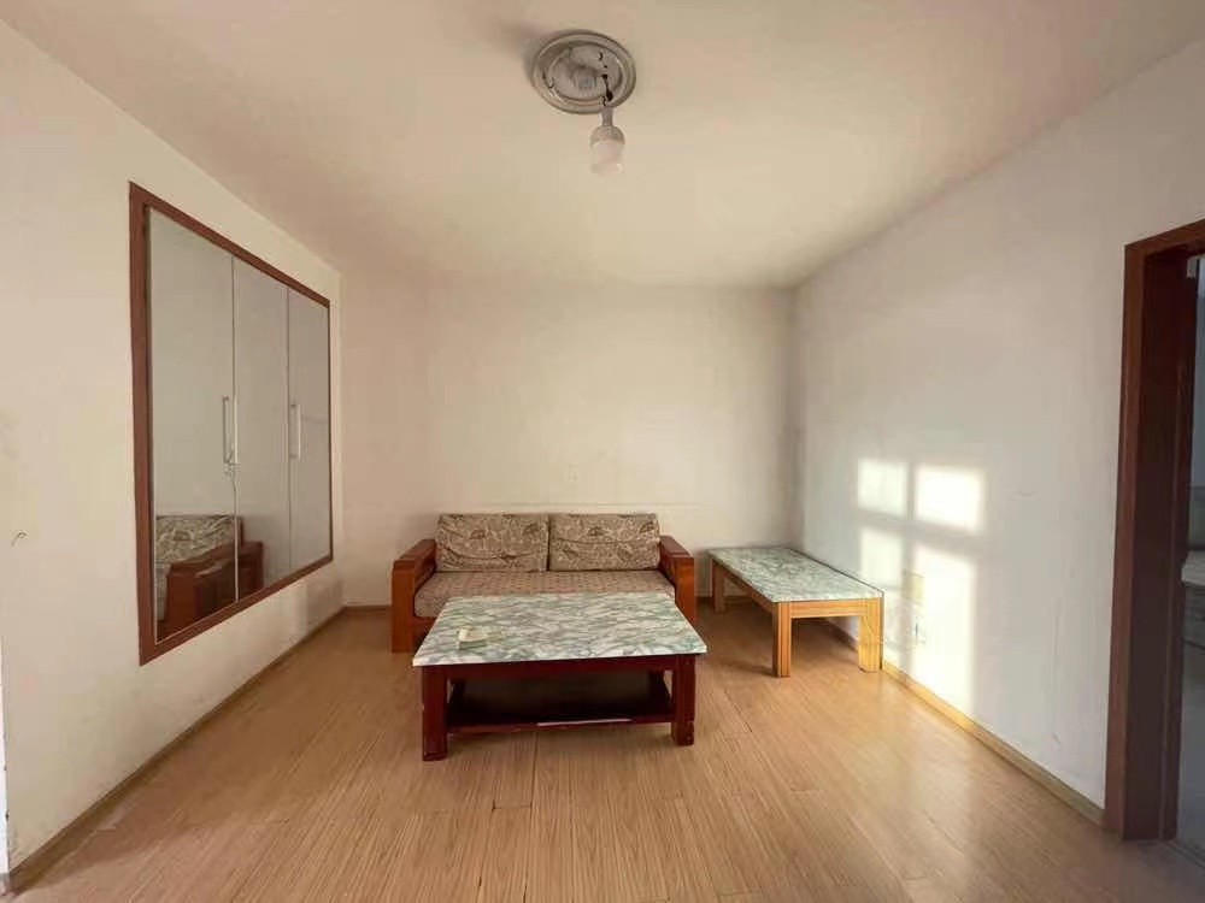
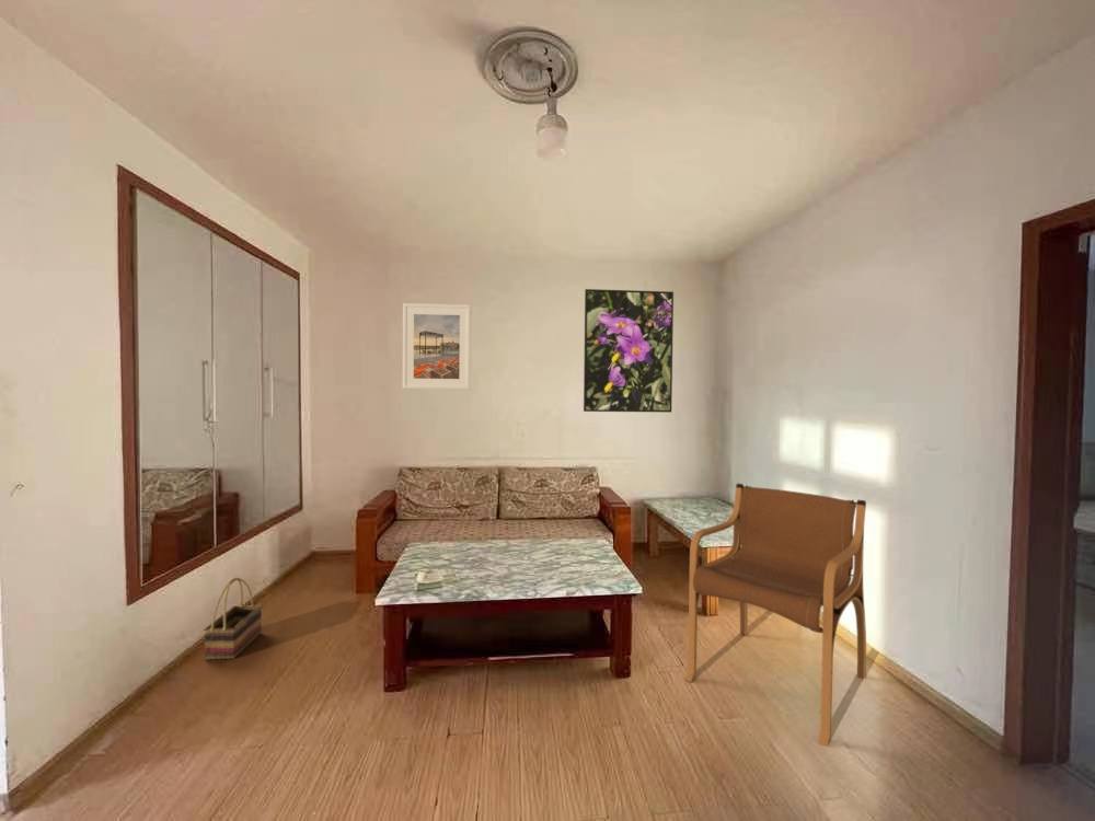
+ basket (234, 612)
+ armchair (777, 588)
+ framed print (436, 346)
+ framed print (629, 351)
